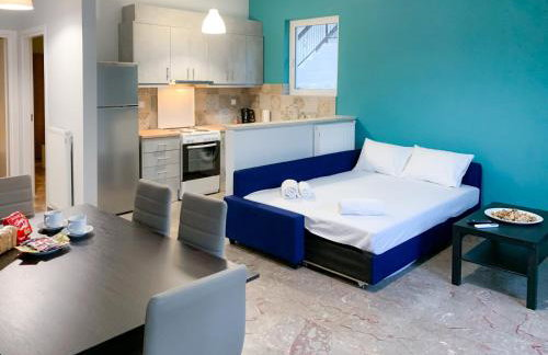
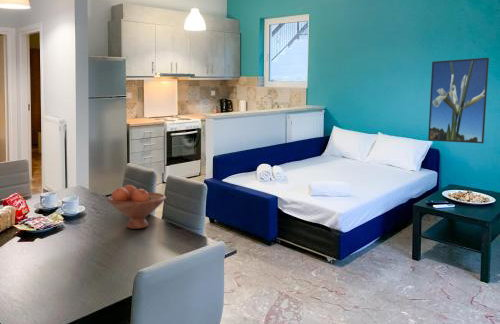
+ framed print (457, 101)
+ fruit bowl (137, 206)
